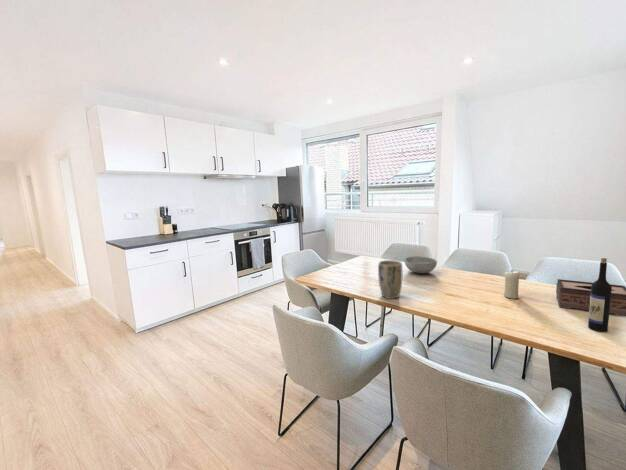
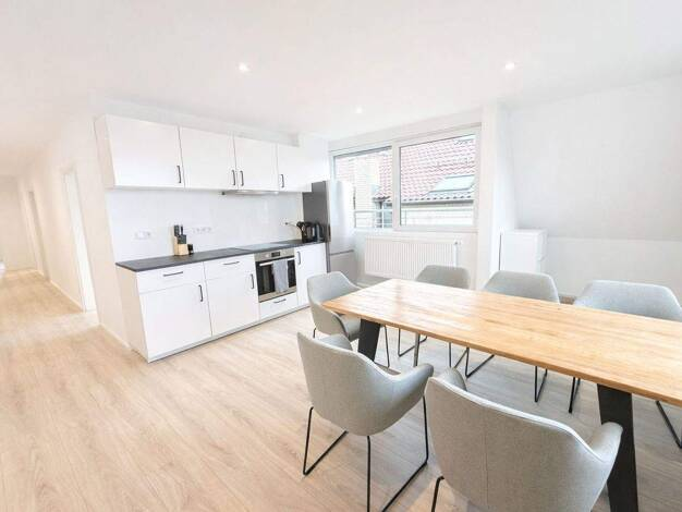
- wine bottle (600, 294)
- plant pot (390, 279)
- tissue box (589, 296)
- candle (511, 283)
- bowl (420, 265)
